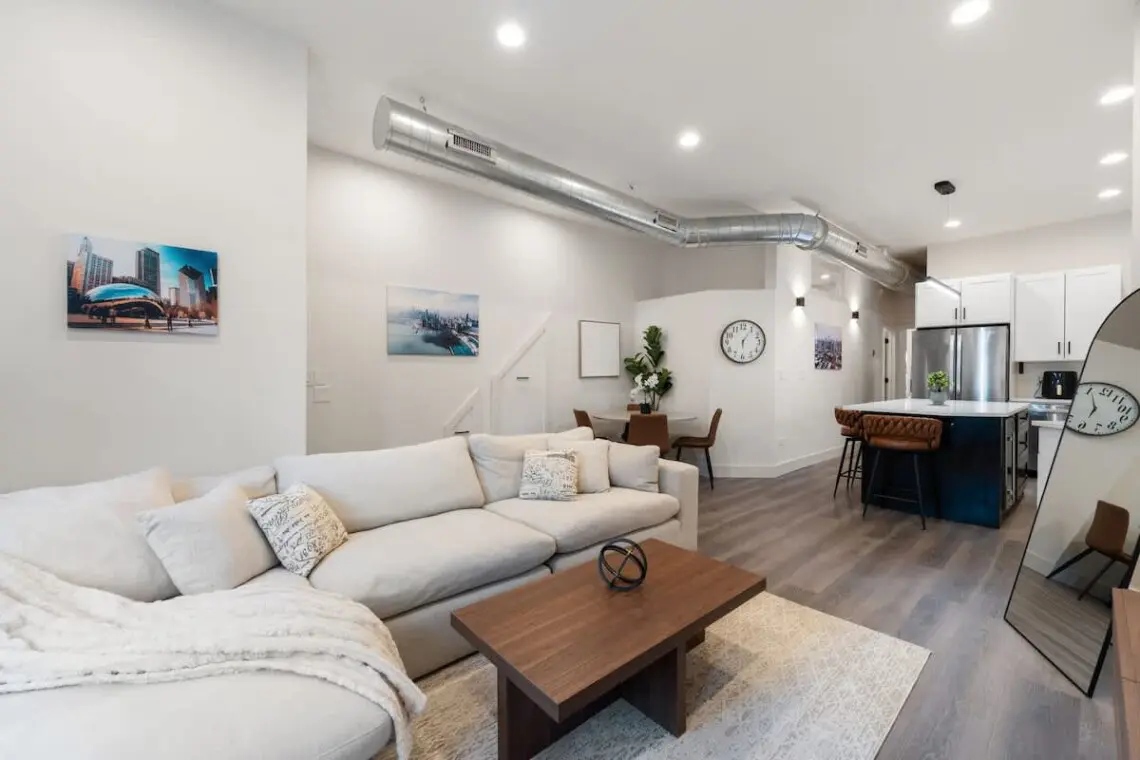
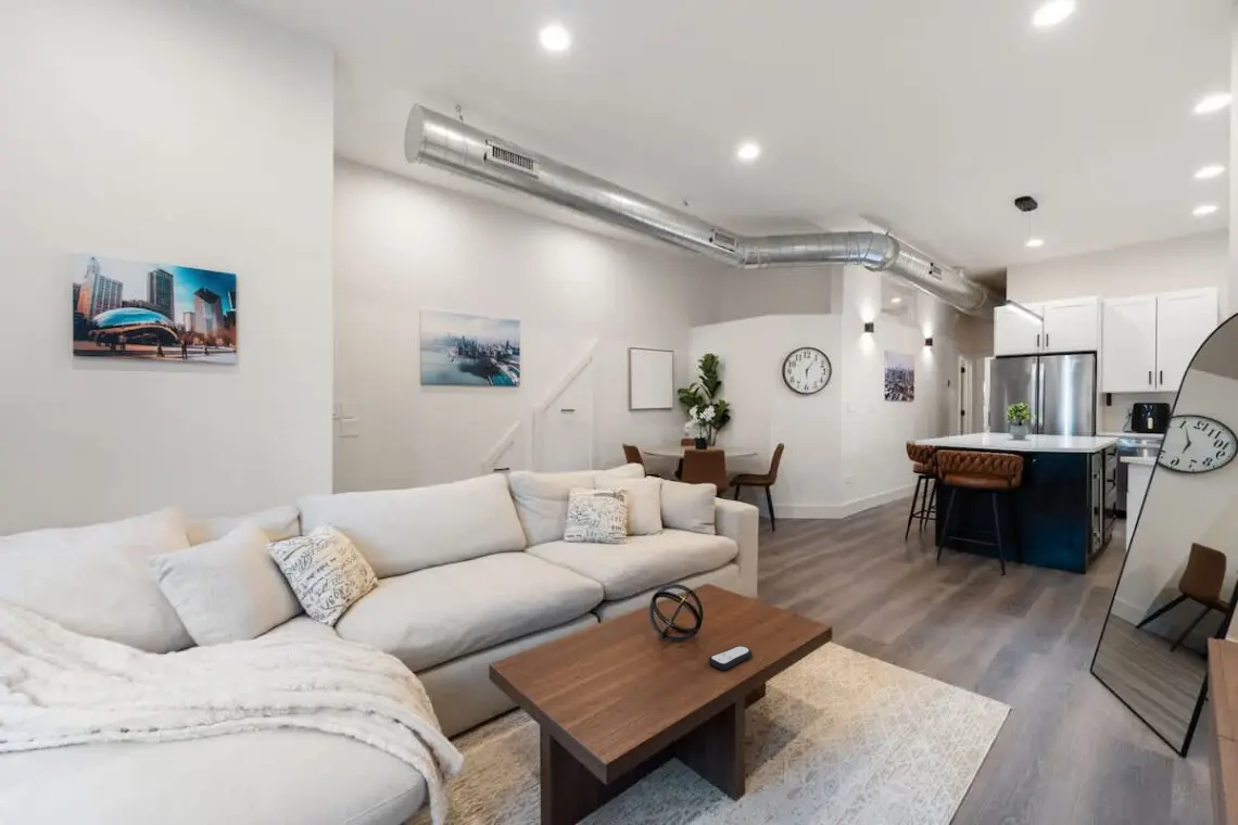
+ remote control (731, 657)
